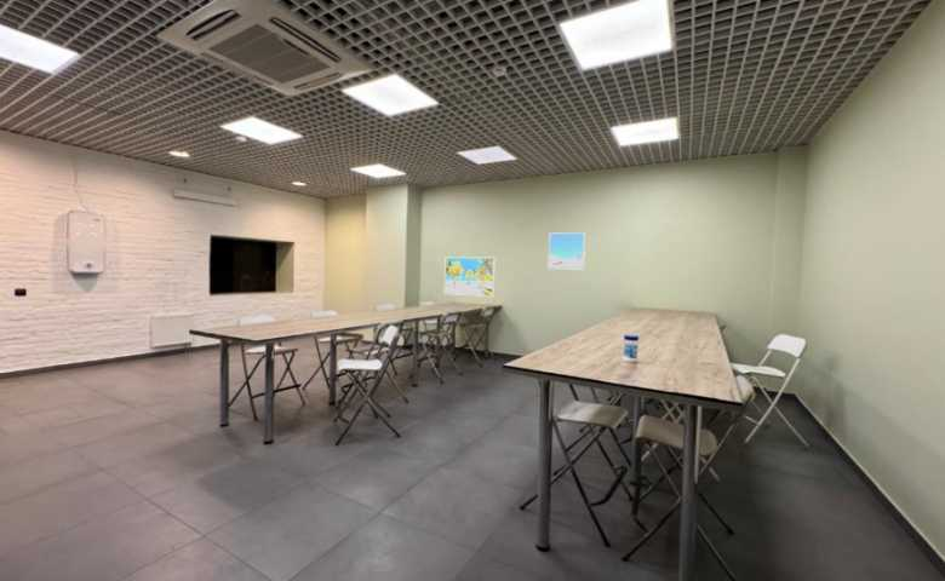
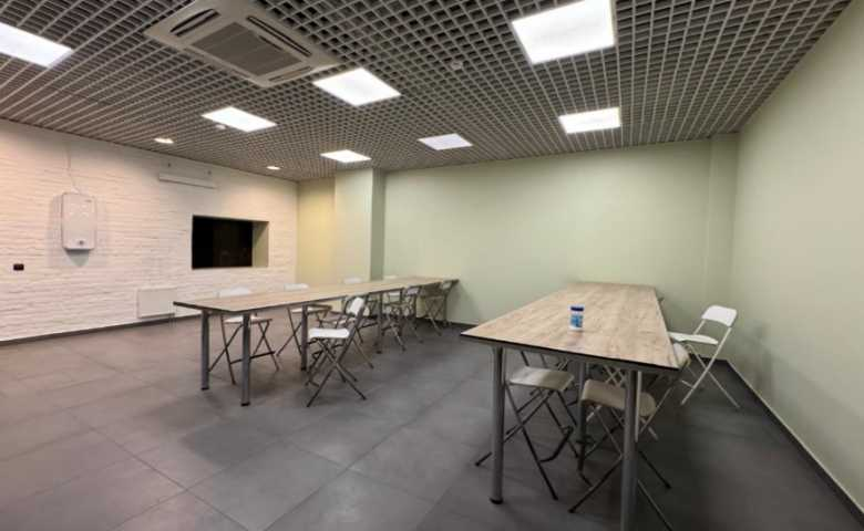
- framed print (566, 251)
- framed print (468, 276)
